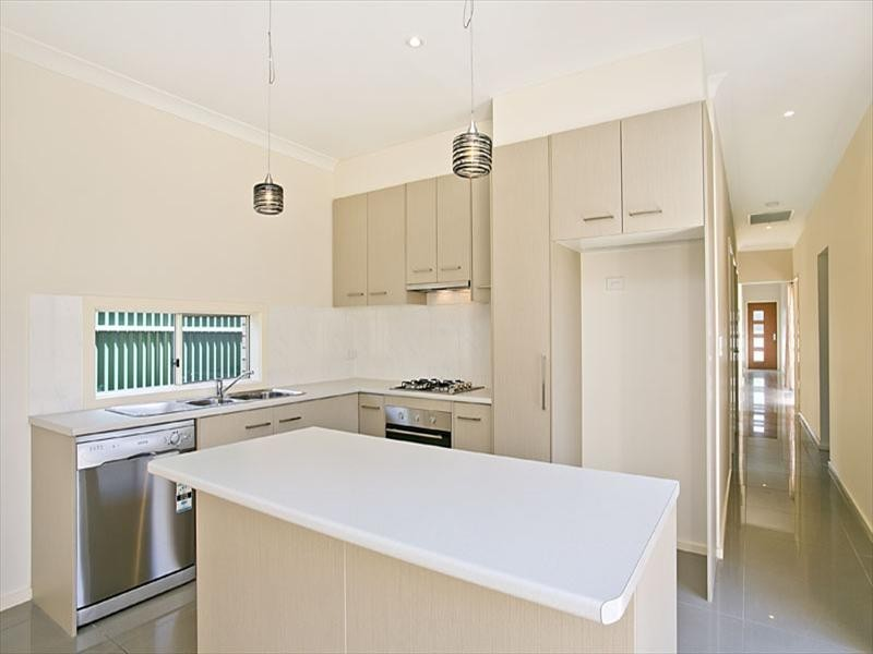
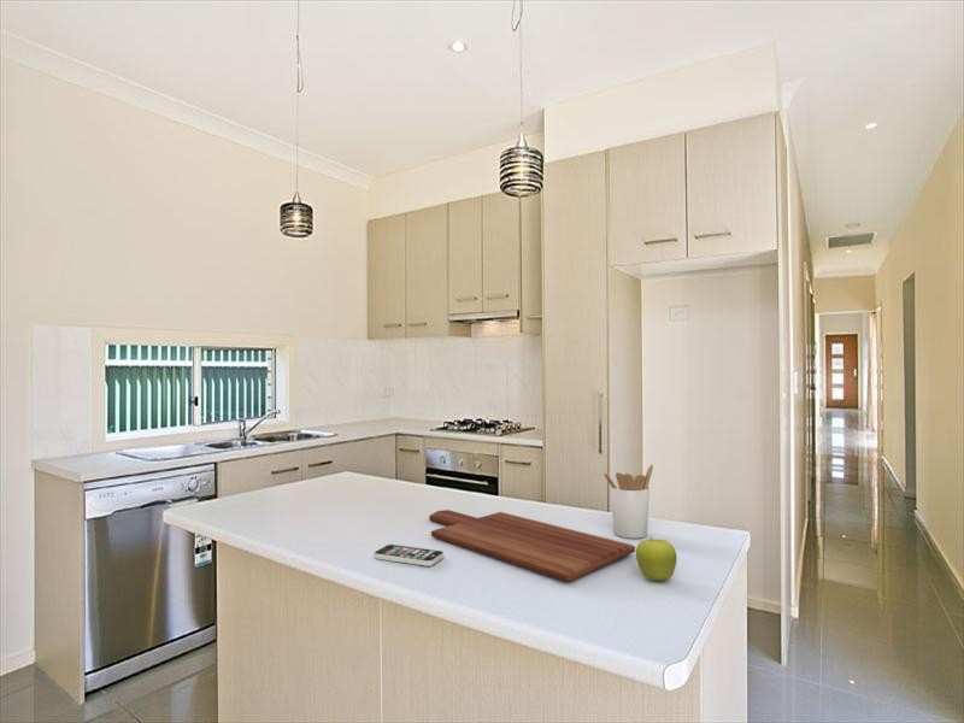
+ utensil holder (630, 500)
+ cutting board (523, 539)
+ smartphone (408, 554)
+ fruit (656, 558)
